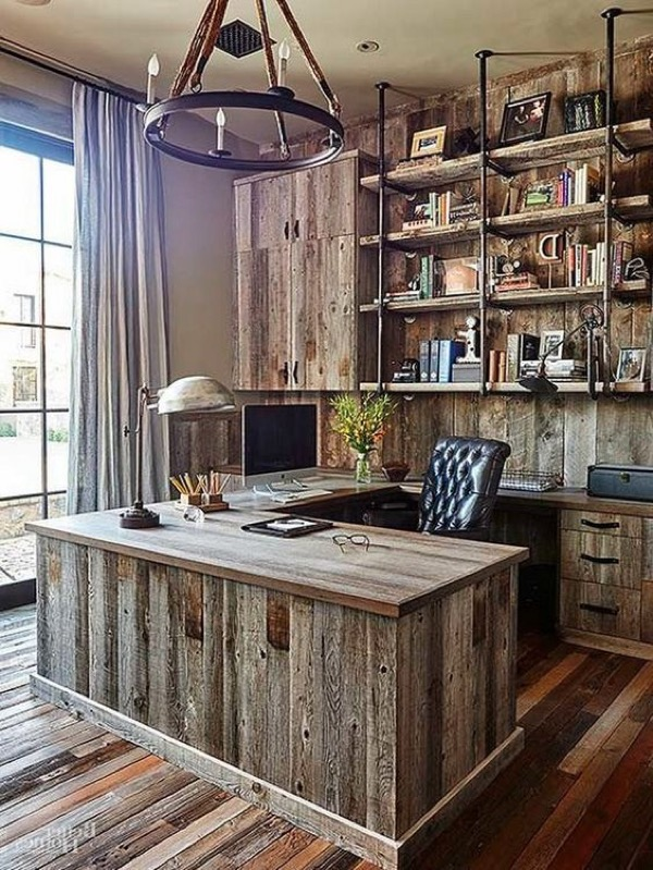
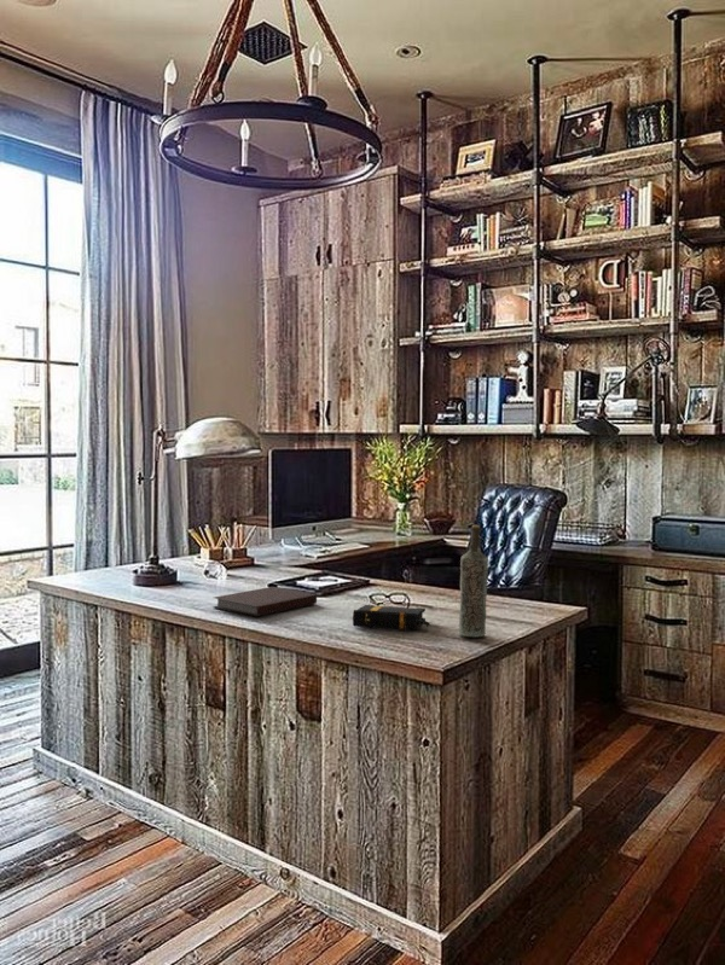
+ book (394, 616)
+ bottle (474, 580)
+ notebook (265, 600)
